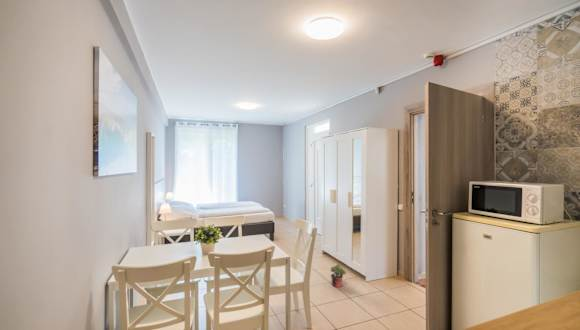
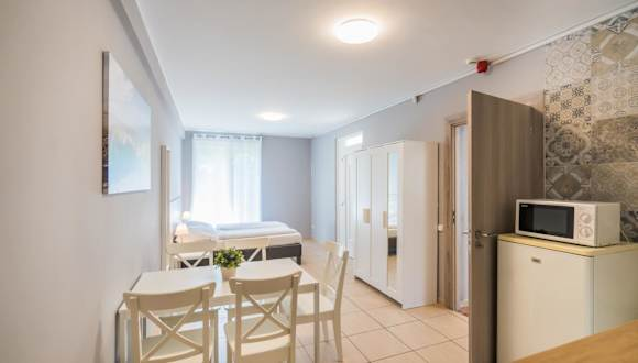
- potted plant (338, 274)
